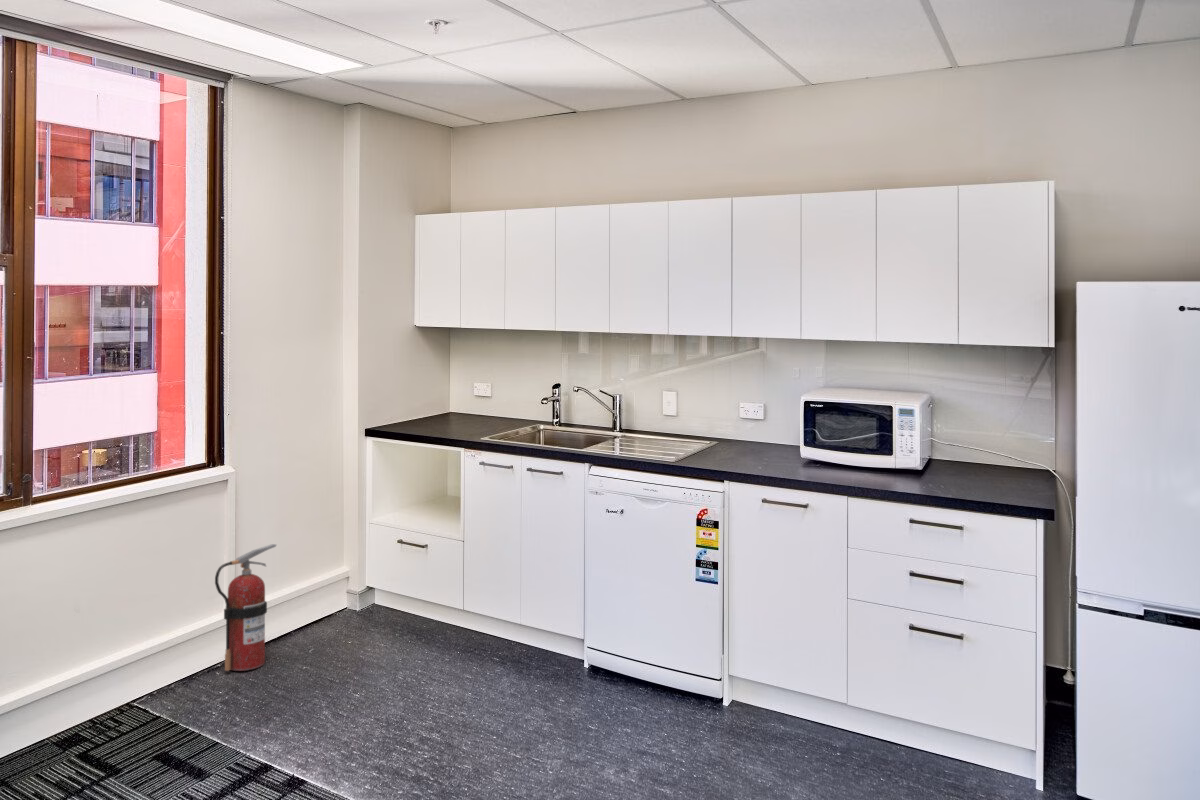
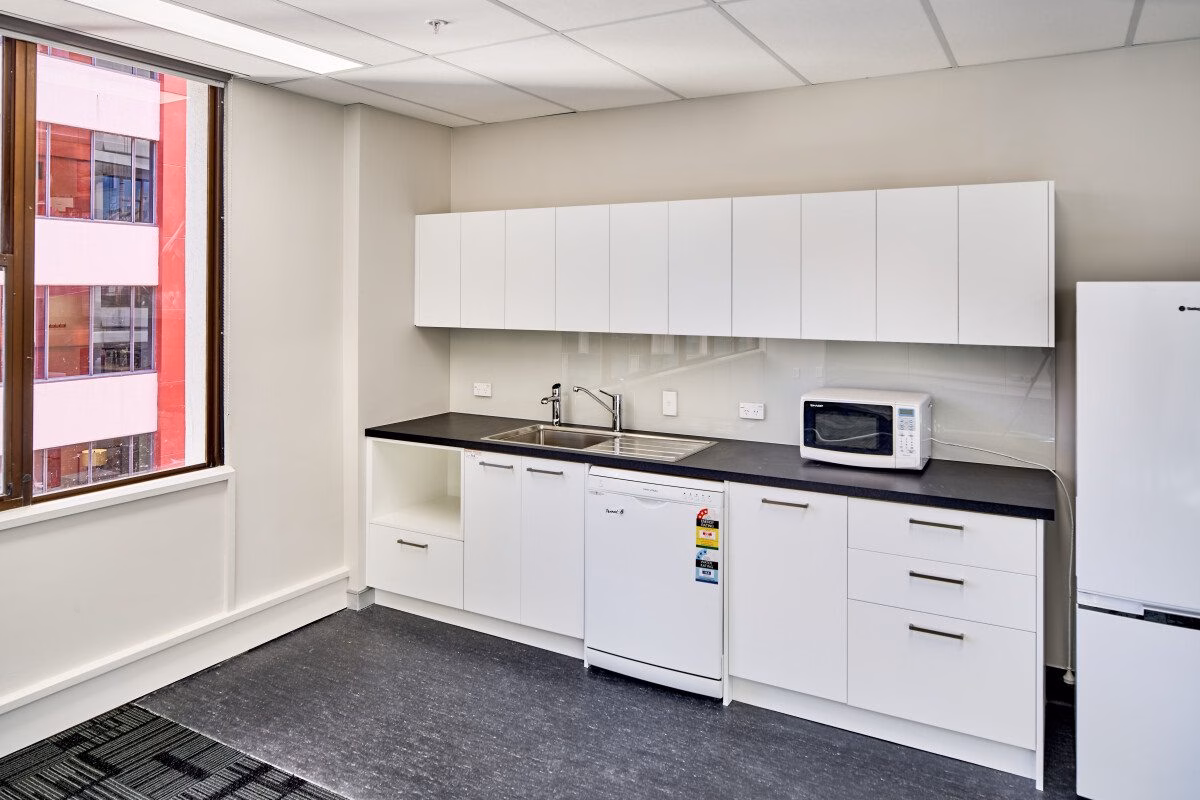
- fire extinguisher (245, 607)
